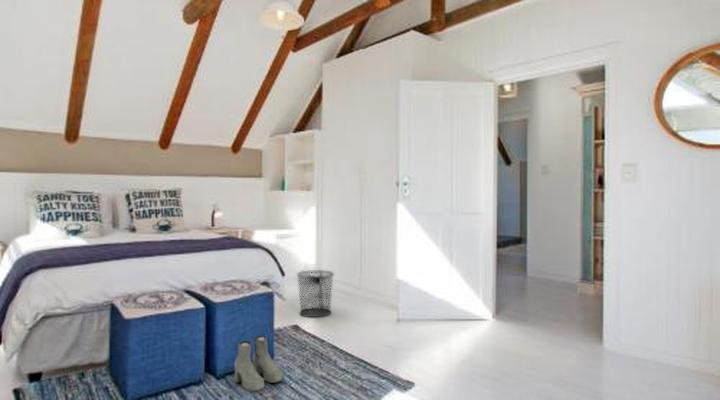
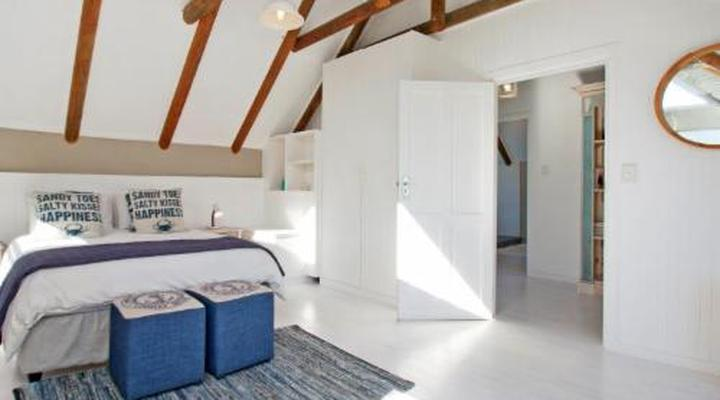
- boots (257, 361)
- waste bin (314, 293)
